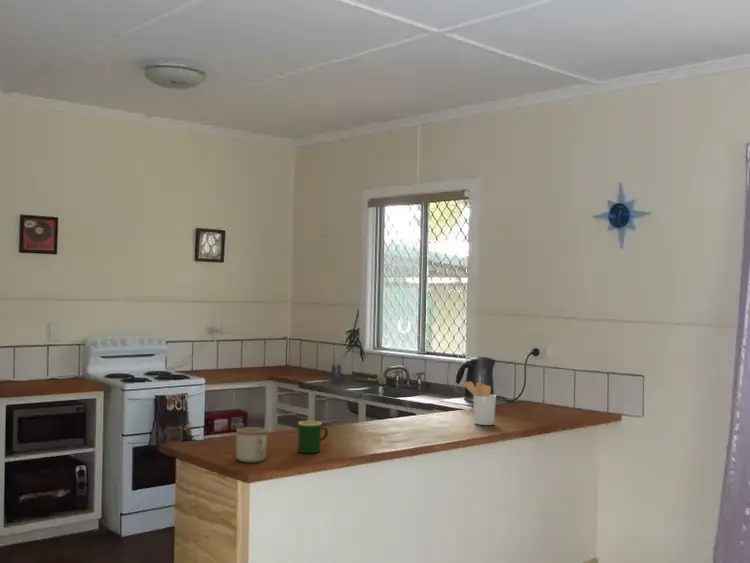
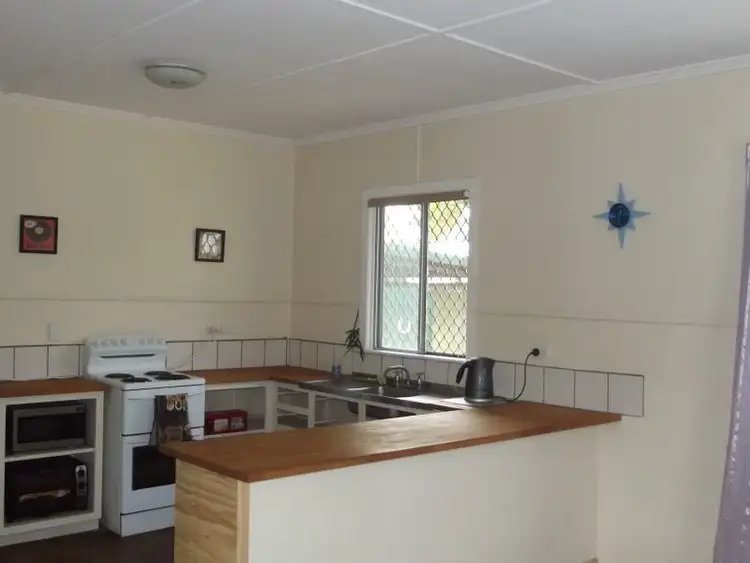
- utensil holder (479, 401)
- mug (253, 445)
- mug (313, 436)
